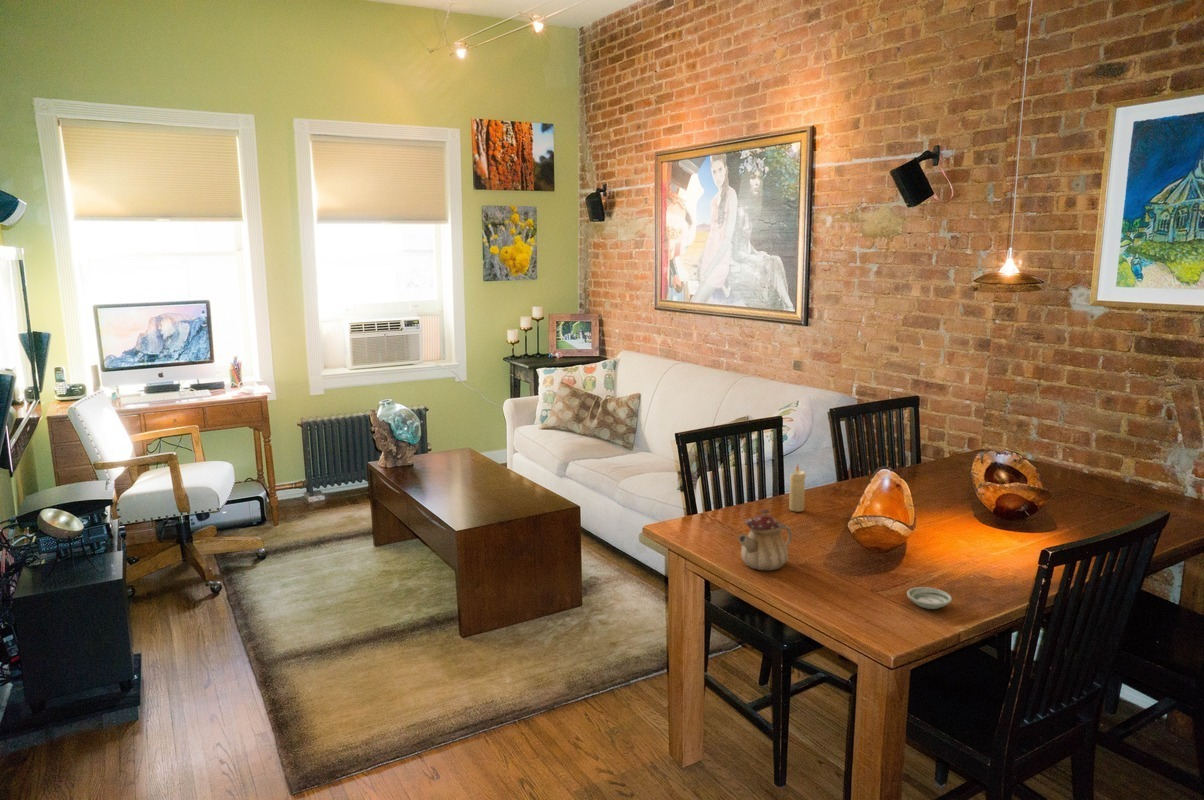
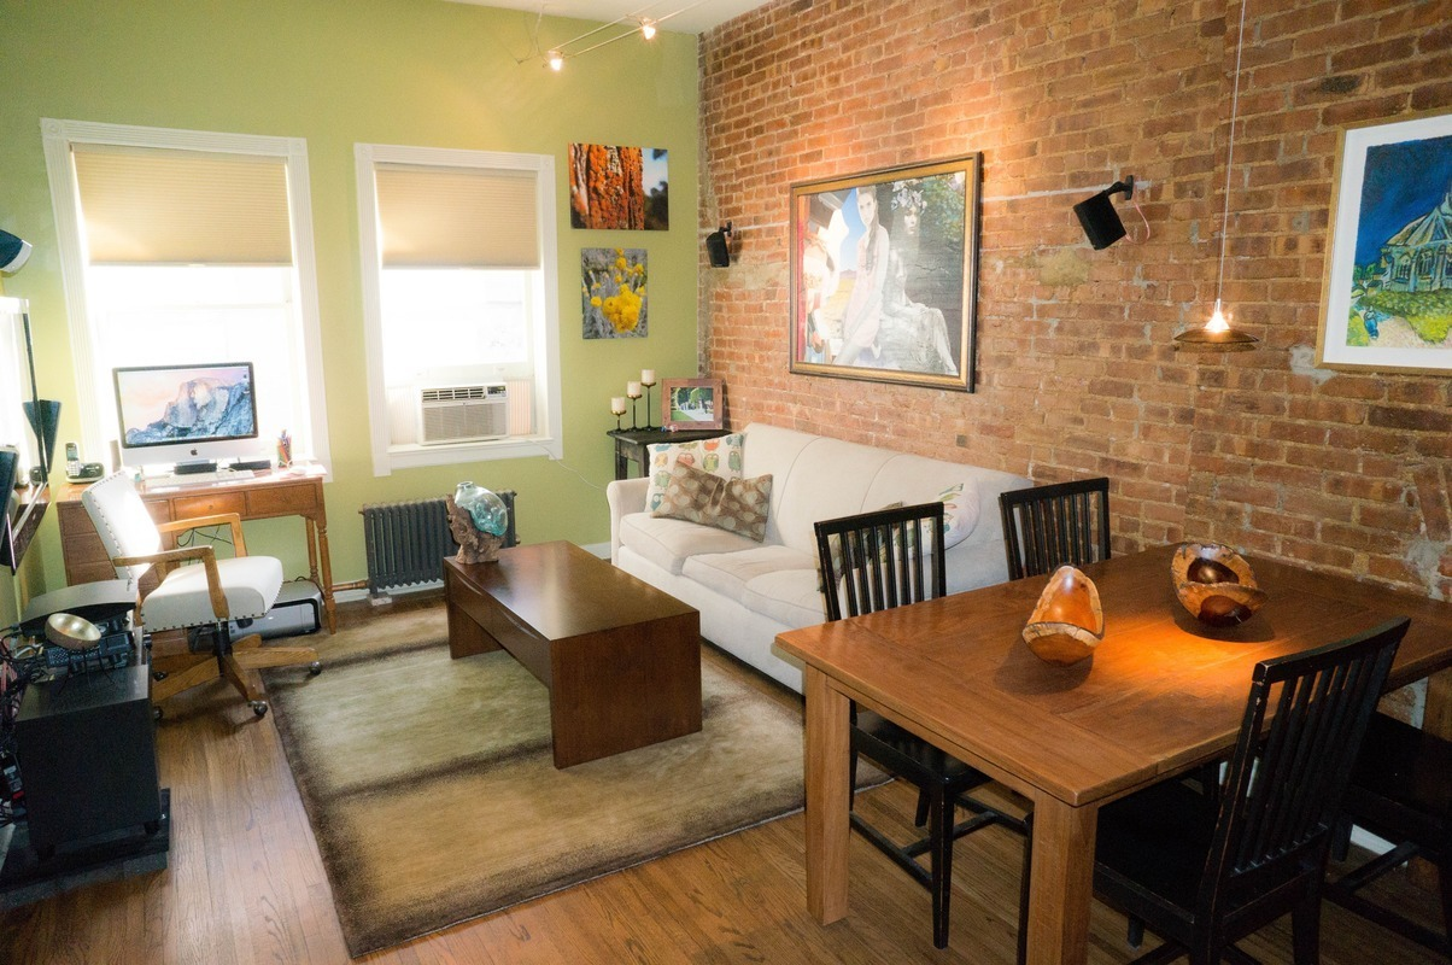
- teapot (767, 535)
- saucer (928, 599)
- candle (797, 486)
